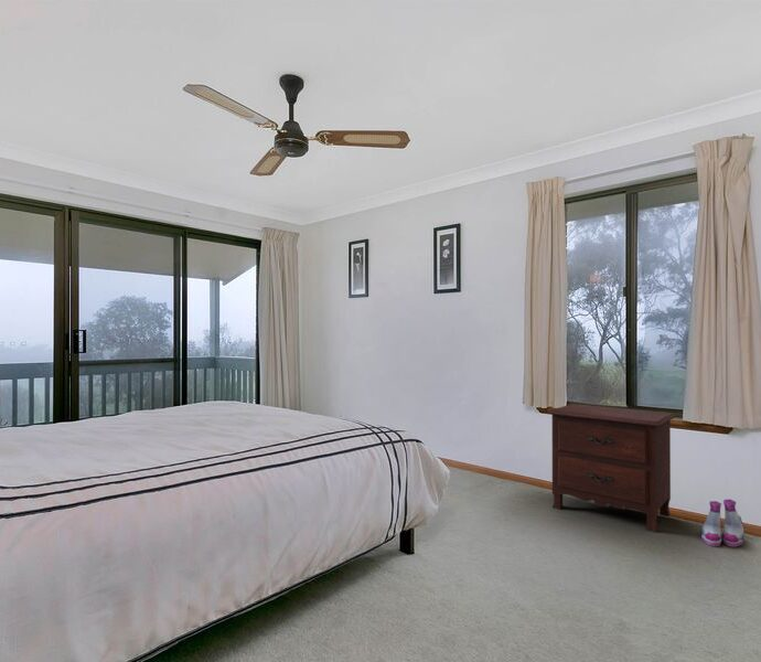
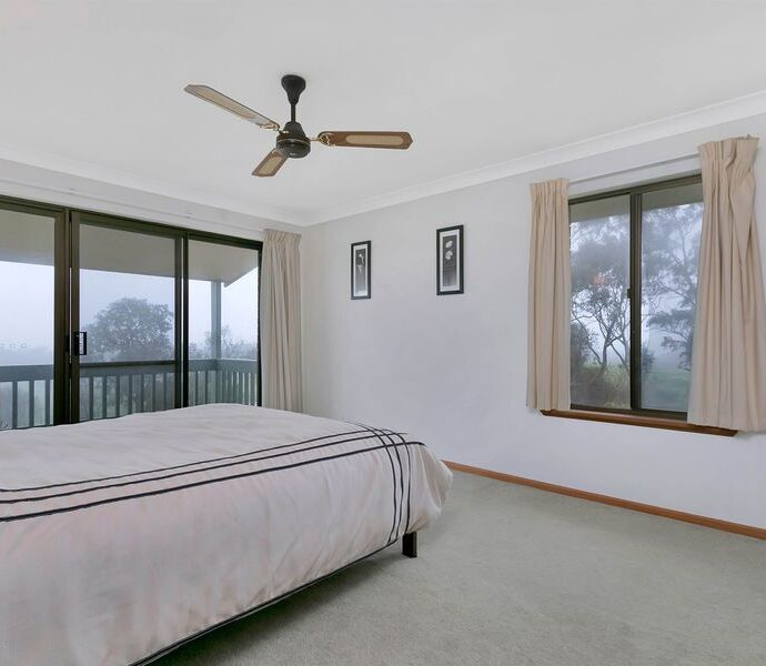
- nightstand (609, 461)
- boots (720, 520)
